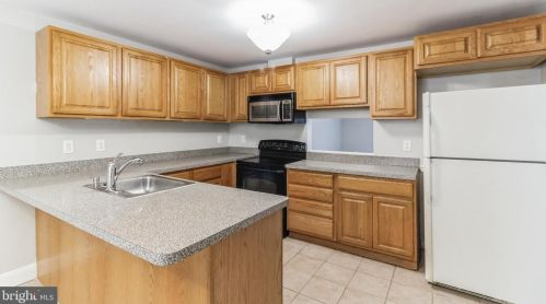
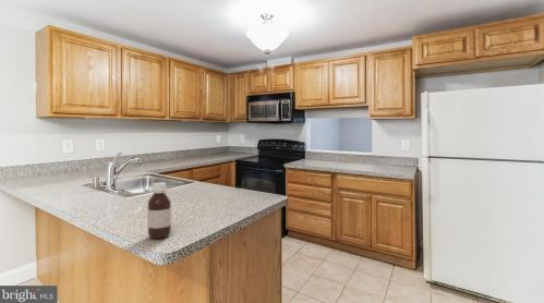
+ bottle (159, 209)
